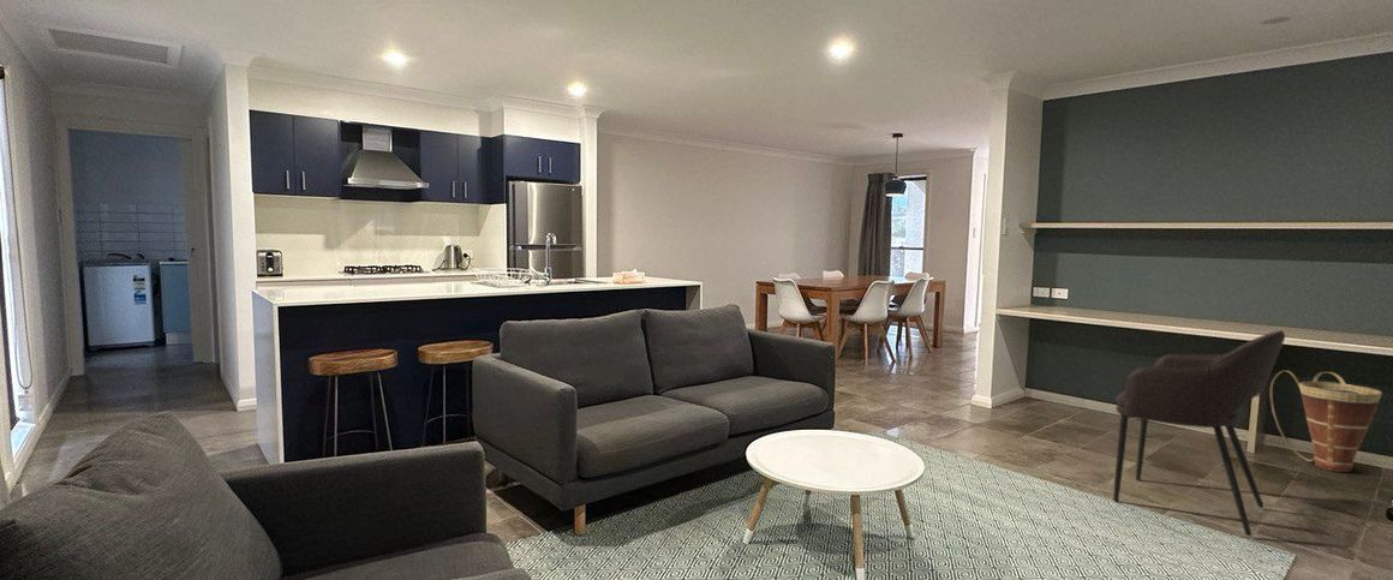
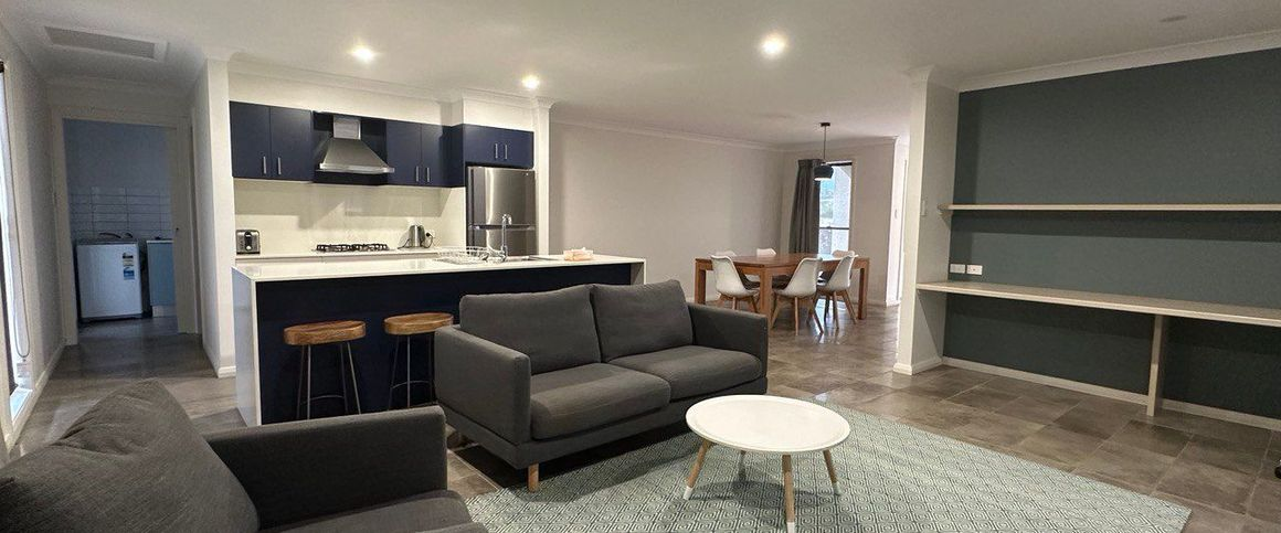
- armchair (1195, 415)
- basket (1320, 418)
